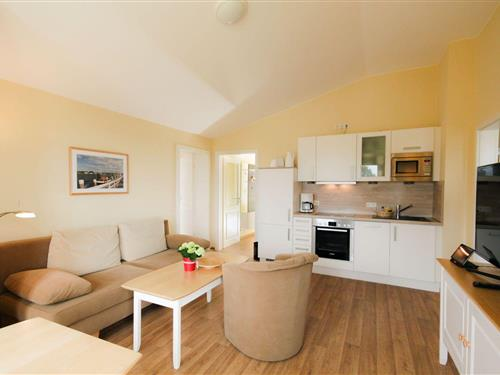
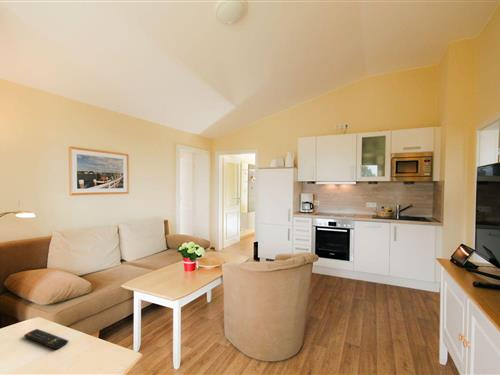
+ remote control (45, 338)
